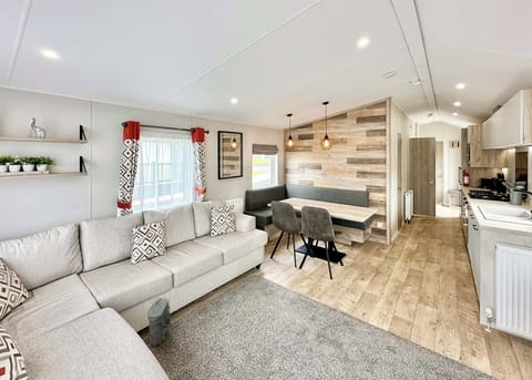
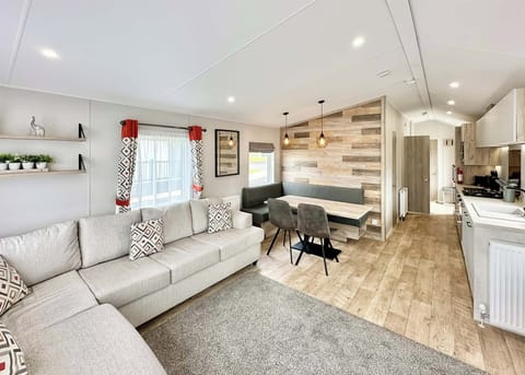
- bag (161, 320)
